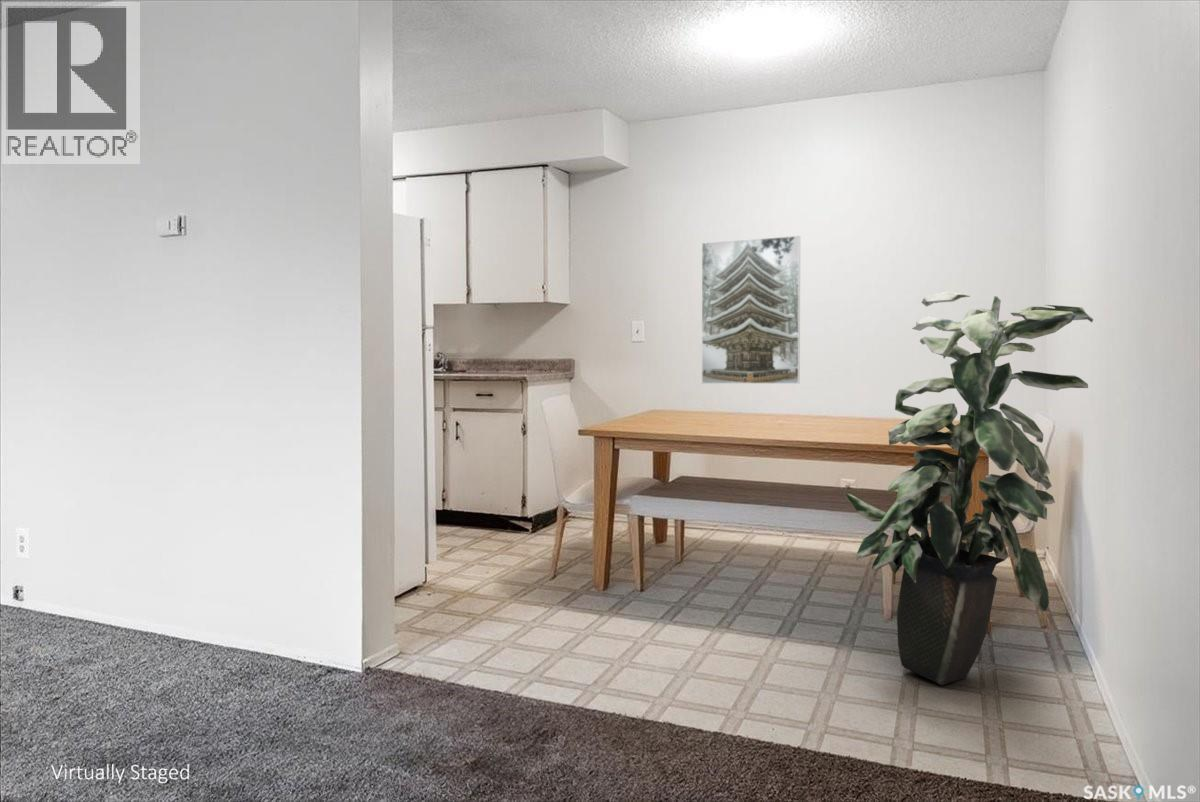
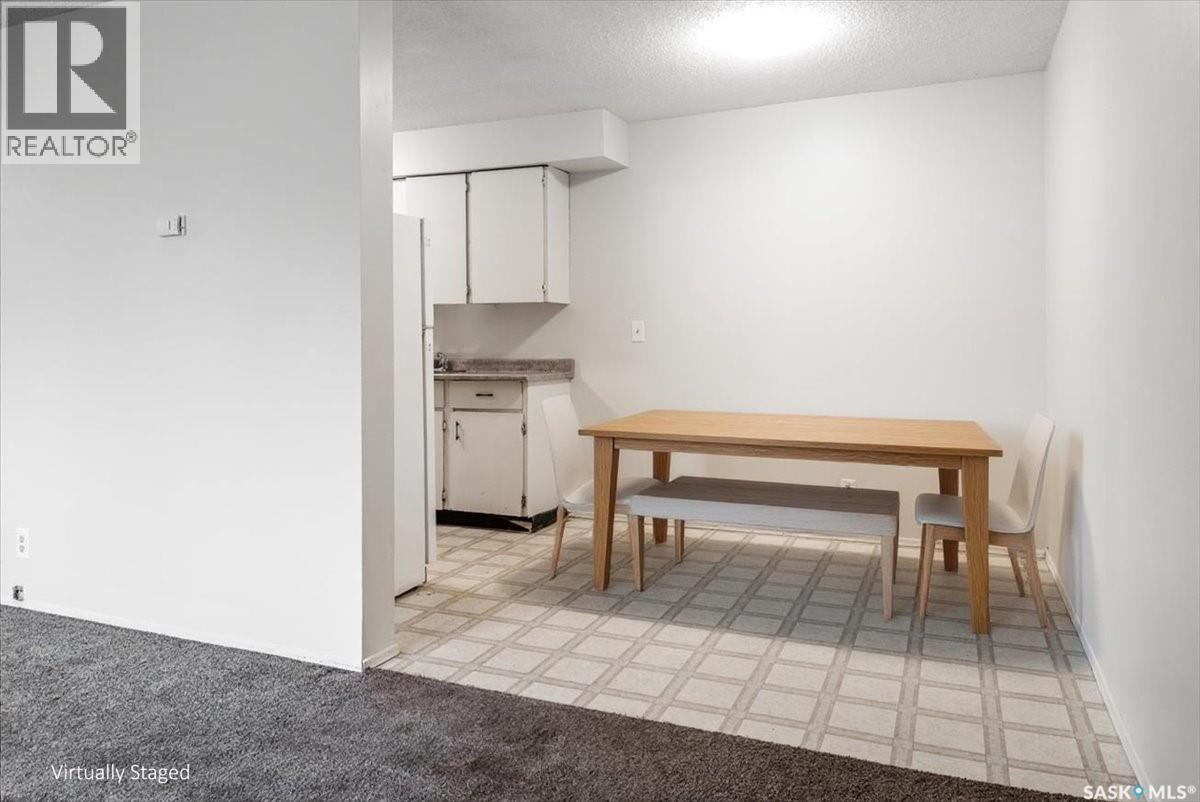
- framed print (749, 311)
- indoor plant (962, 485)
